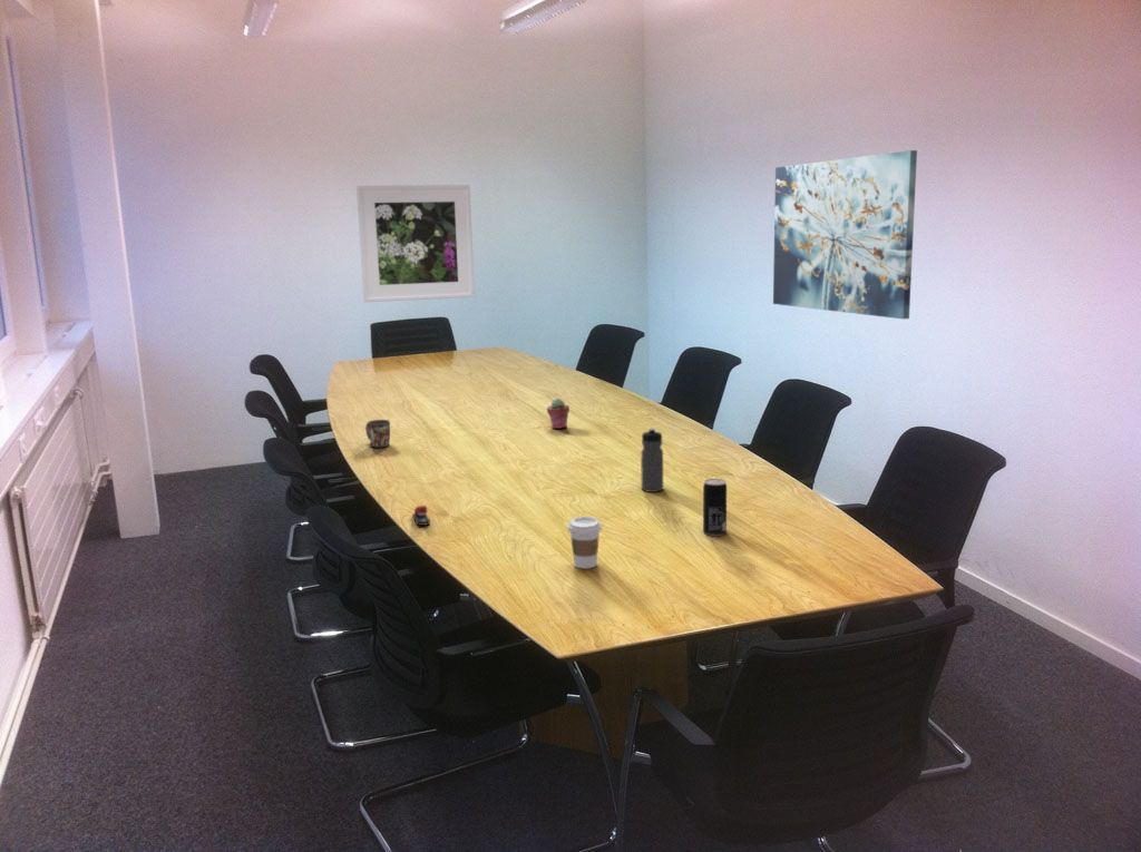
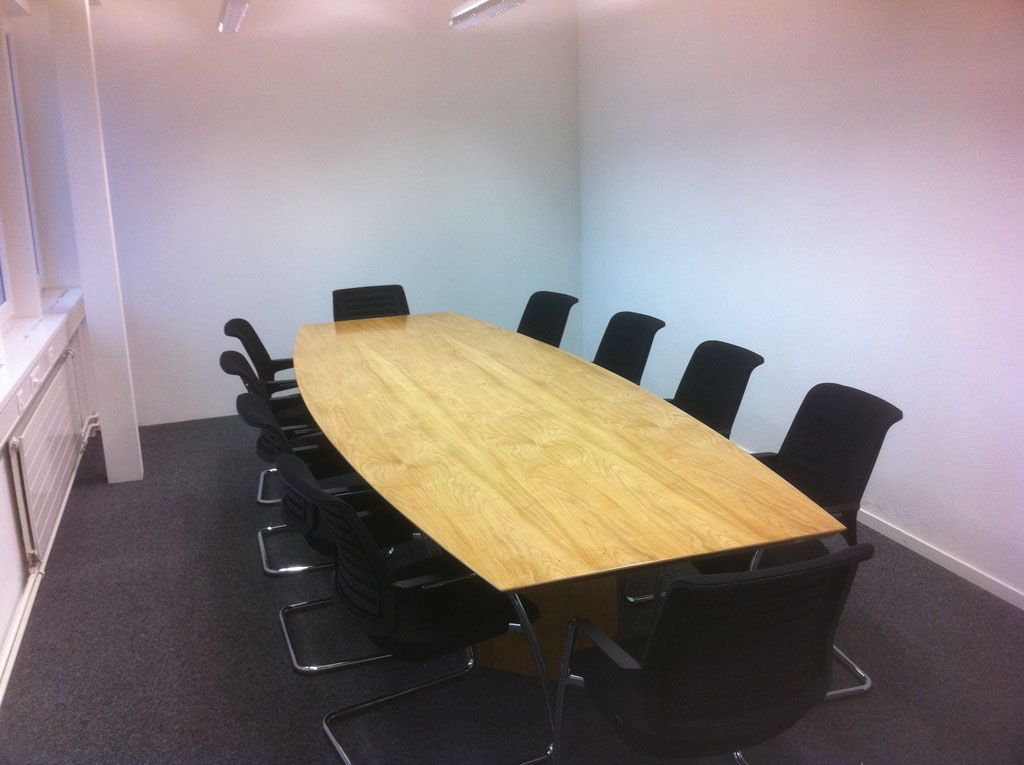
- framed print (417, 243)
- wall art (836, 236)
- water bottle (652, 459)
- mug (376, 432)
- potted succulent (558, 412)
- beverage can (714, 507)
- coffee cup (585, 542)
- stapler (421, 512)
